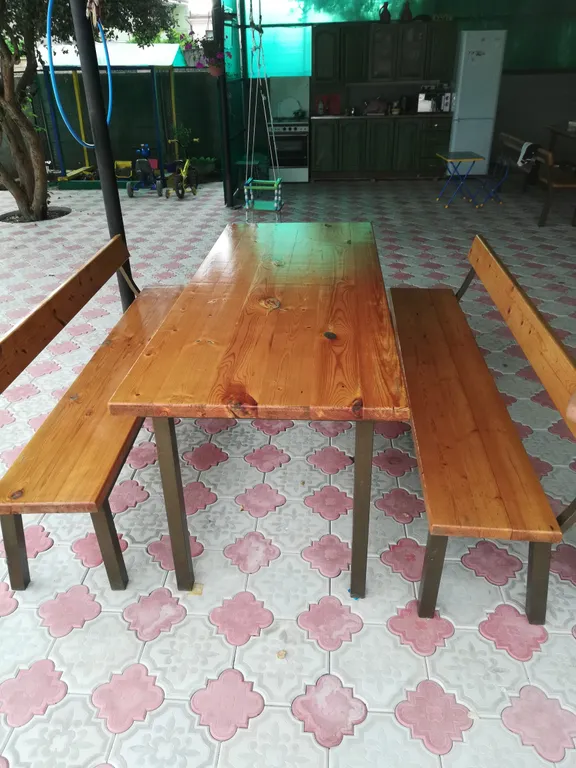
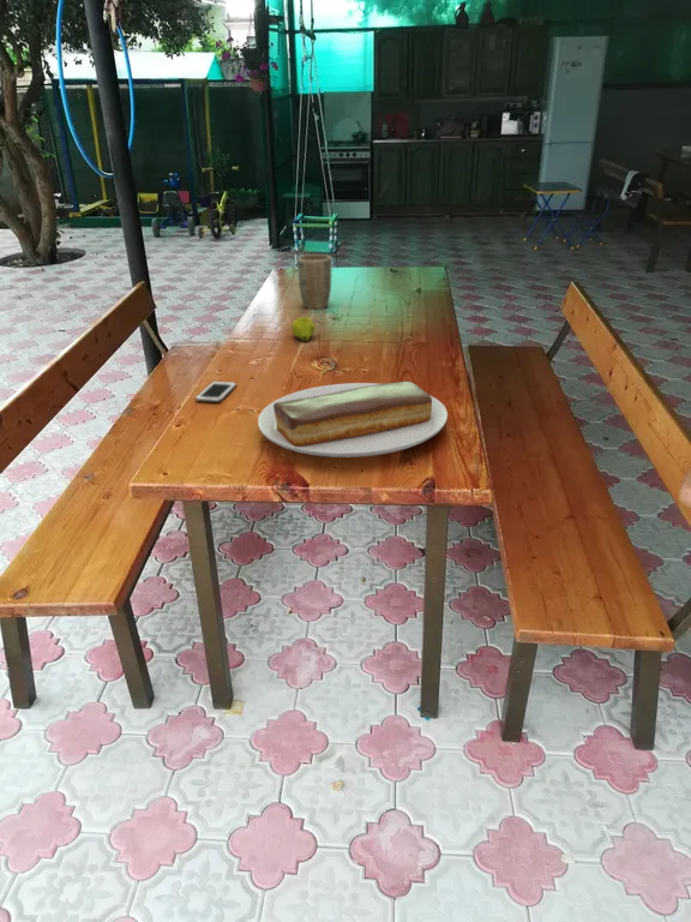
+ cell phone (216, 391)
+ plant pot (314, 282)
+ fruit (302, 328)
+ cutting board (353, 412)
